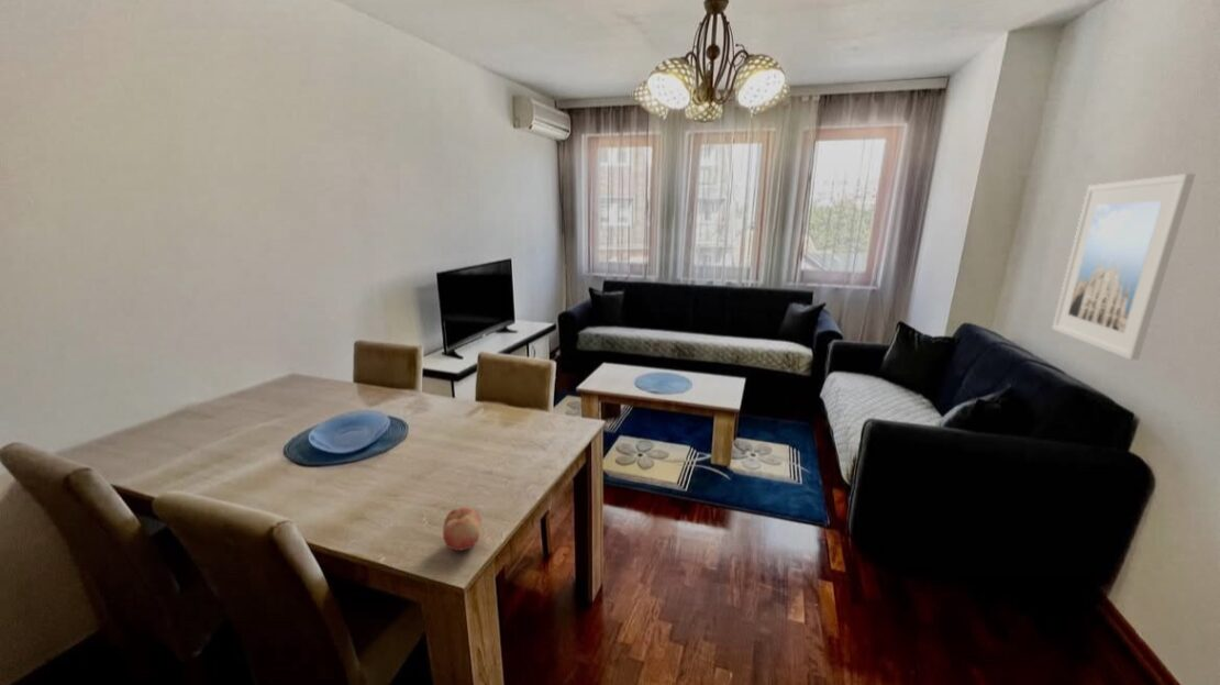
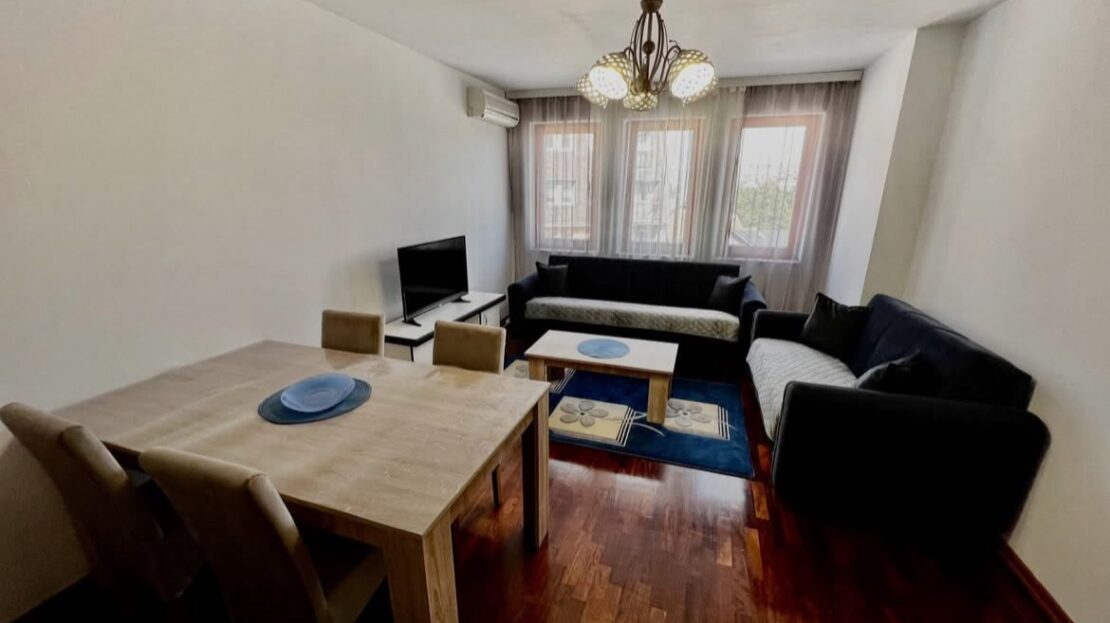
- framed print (1110, 265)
- fruit (462, 529)
